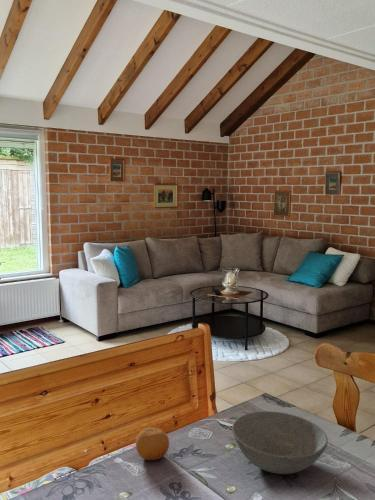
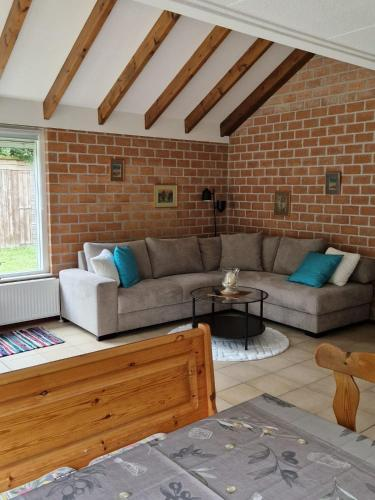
- bowl (278, 446)
- fruit (152, 443)
